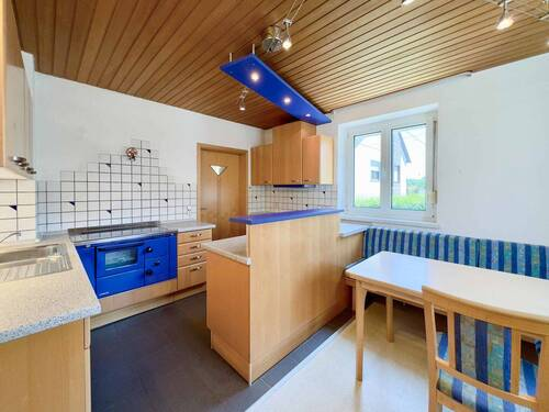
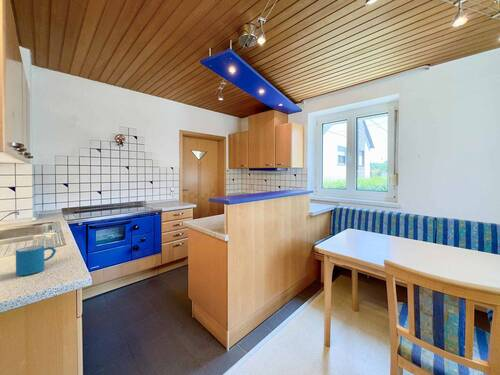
+ mug (37, 258)
